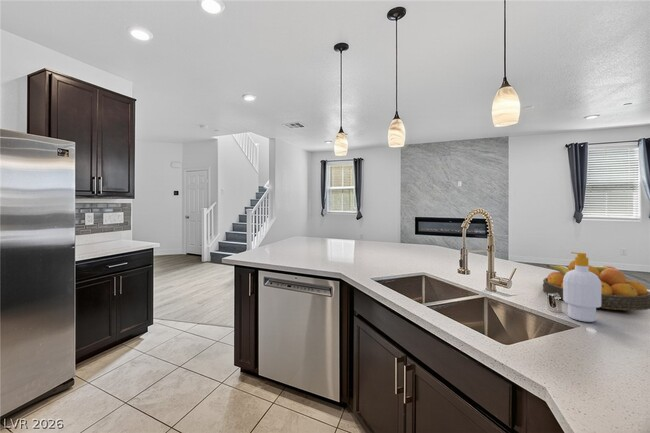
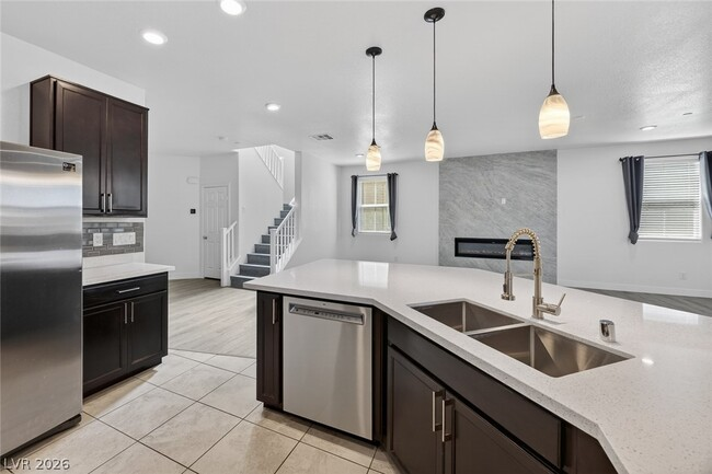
- fruit bowl (595, 274)
- soap bottle (581, 285)
